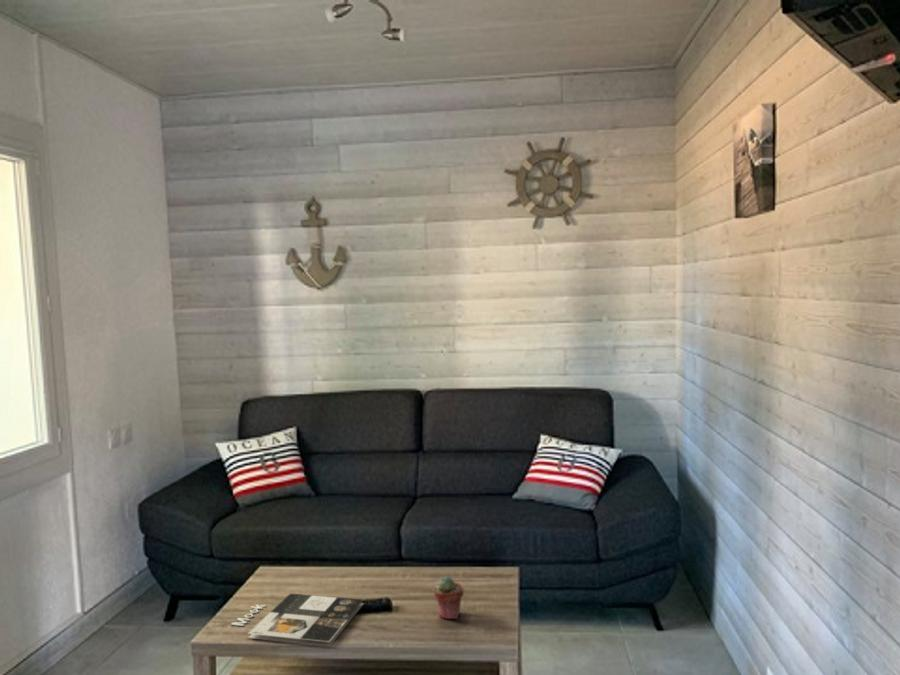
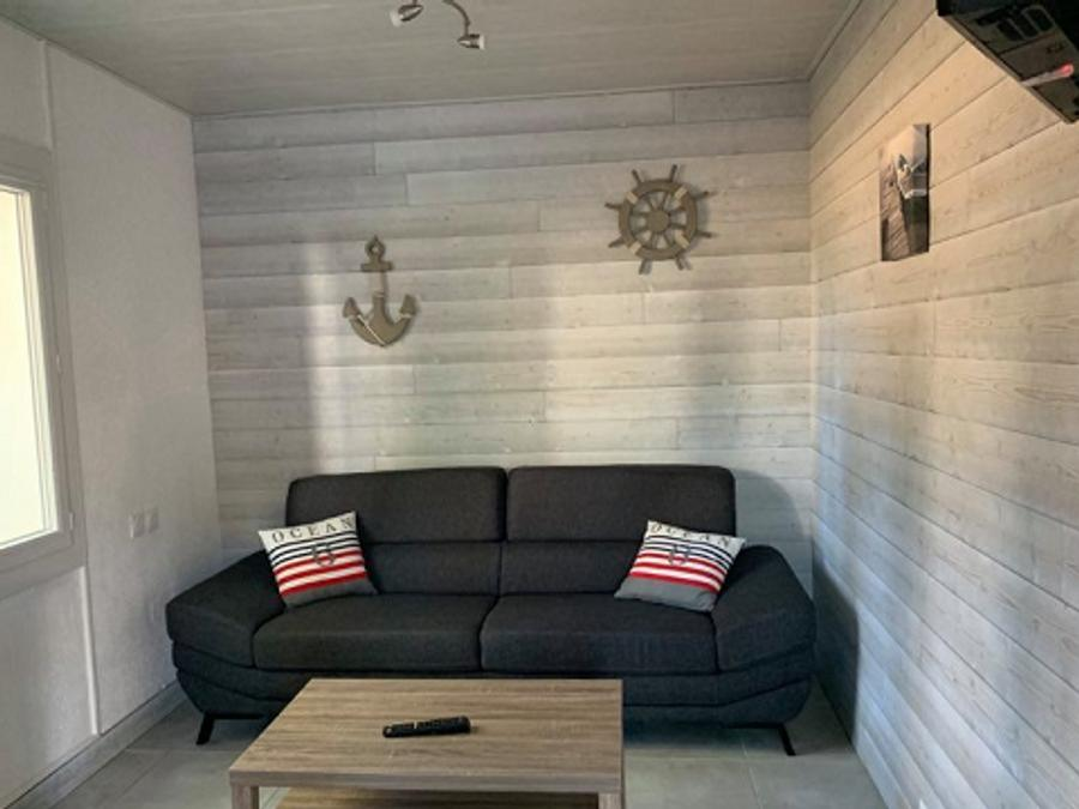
- magazine (294, 616)
- potted succulent (448, 595)
